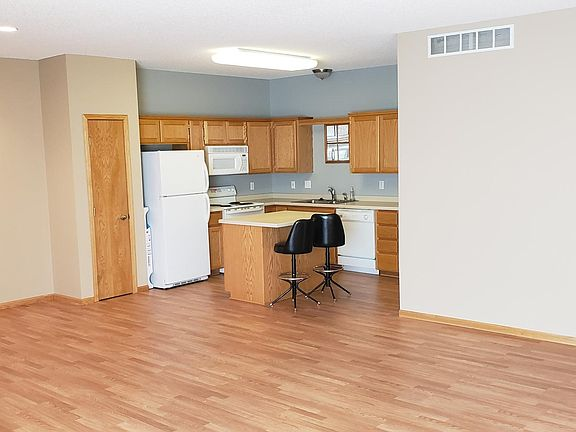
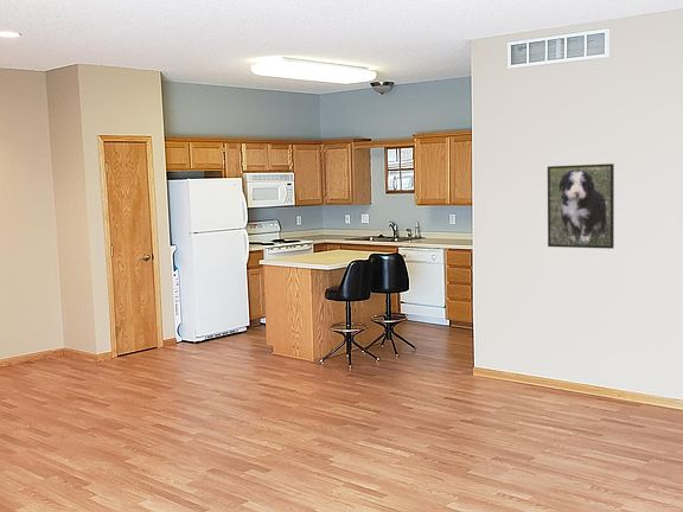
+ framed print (580, 206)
